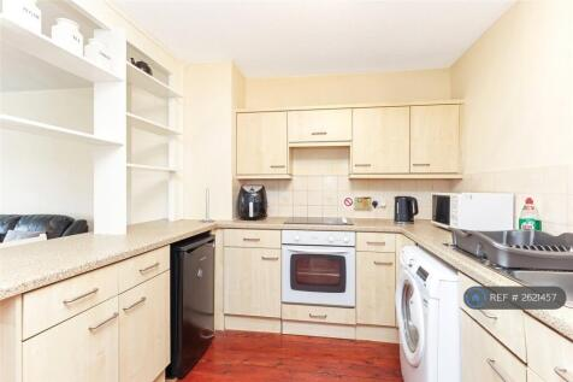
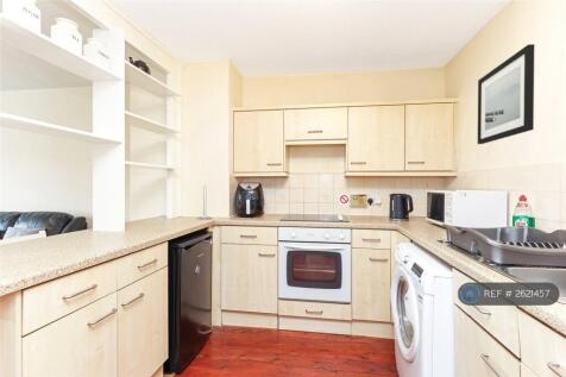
+ wall art (502, 101)
